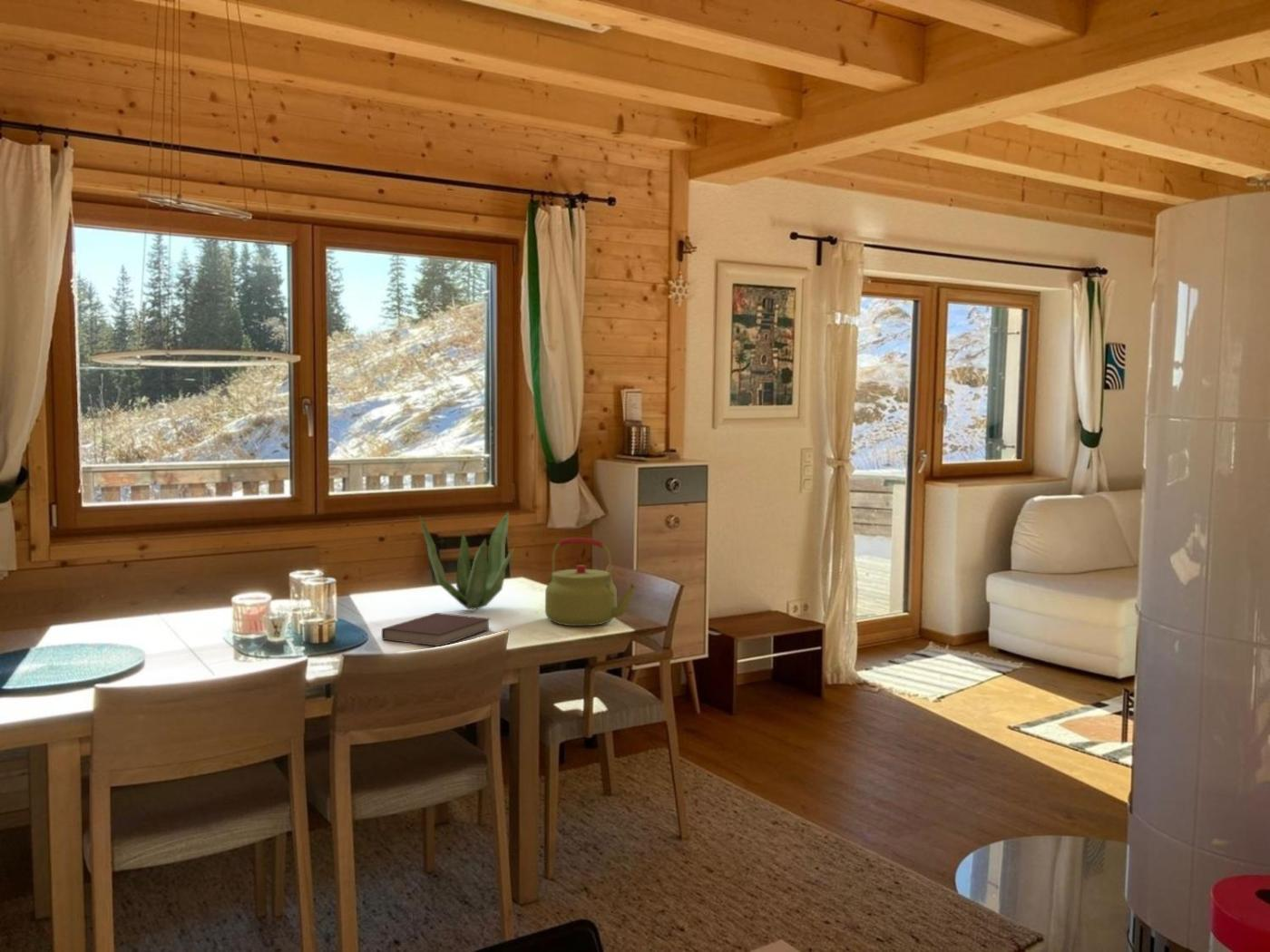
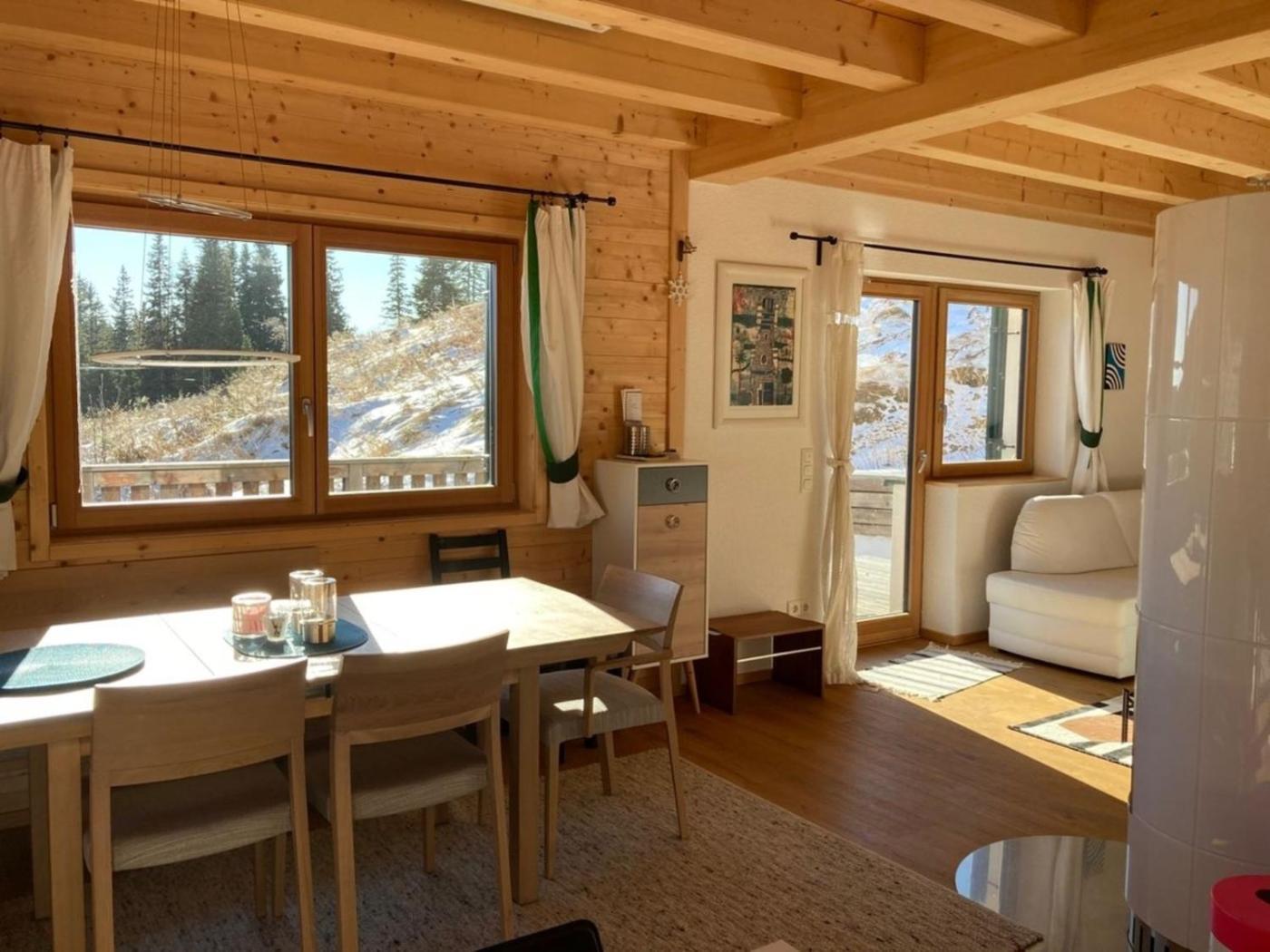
- kettle (591, 579)
- notebook (437, 628)
- plant (474, 560)
